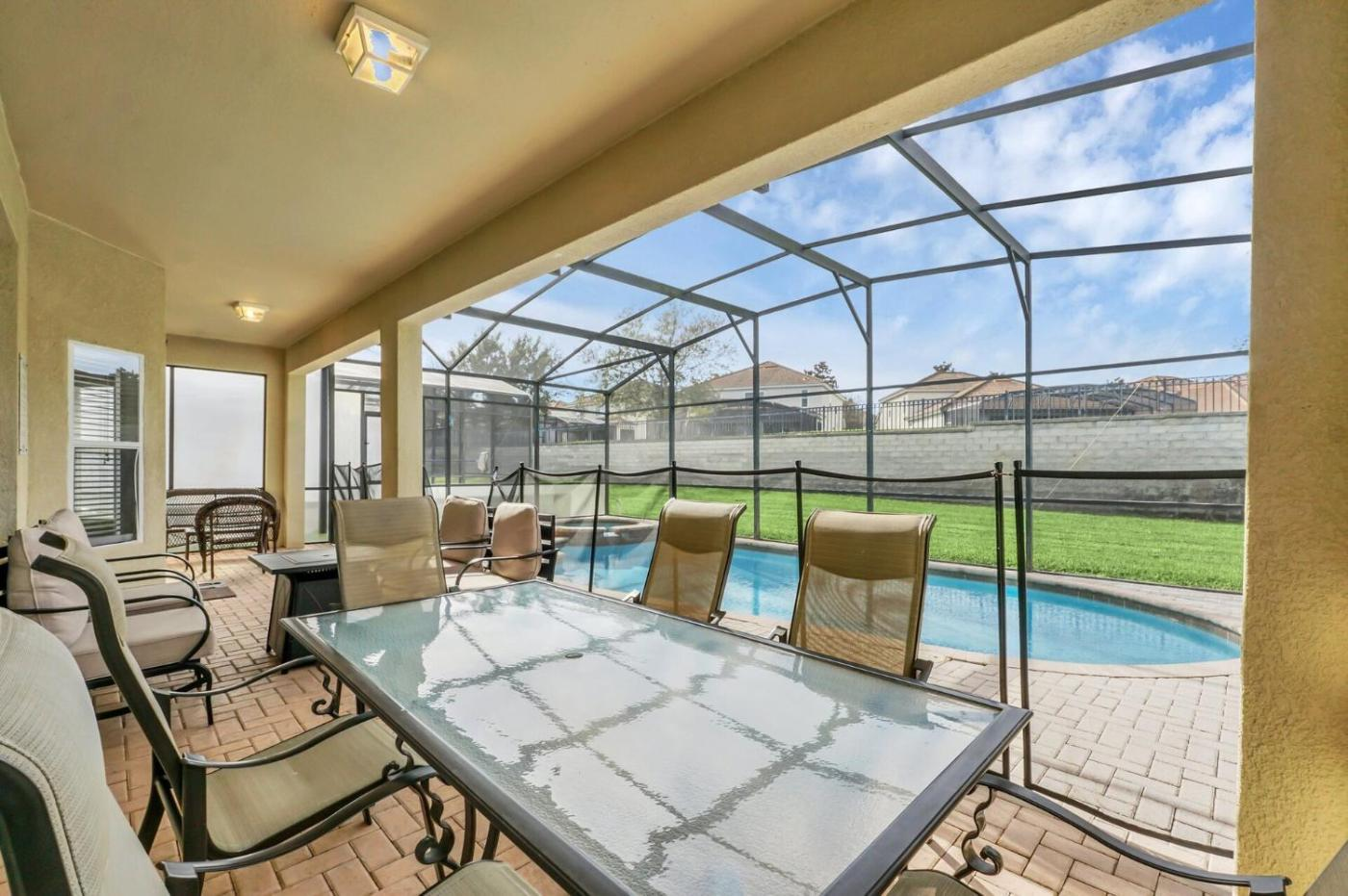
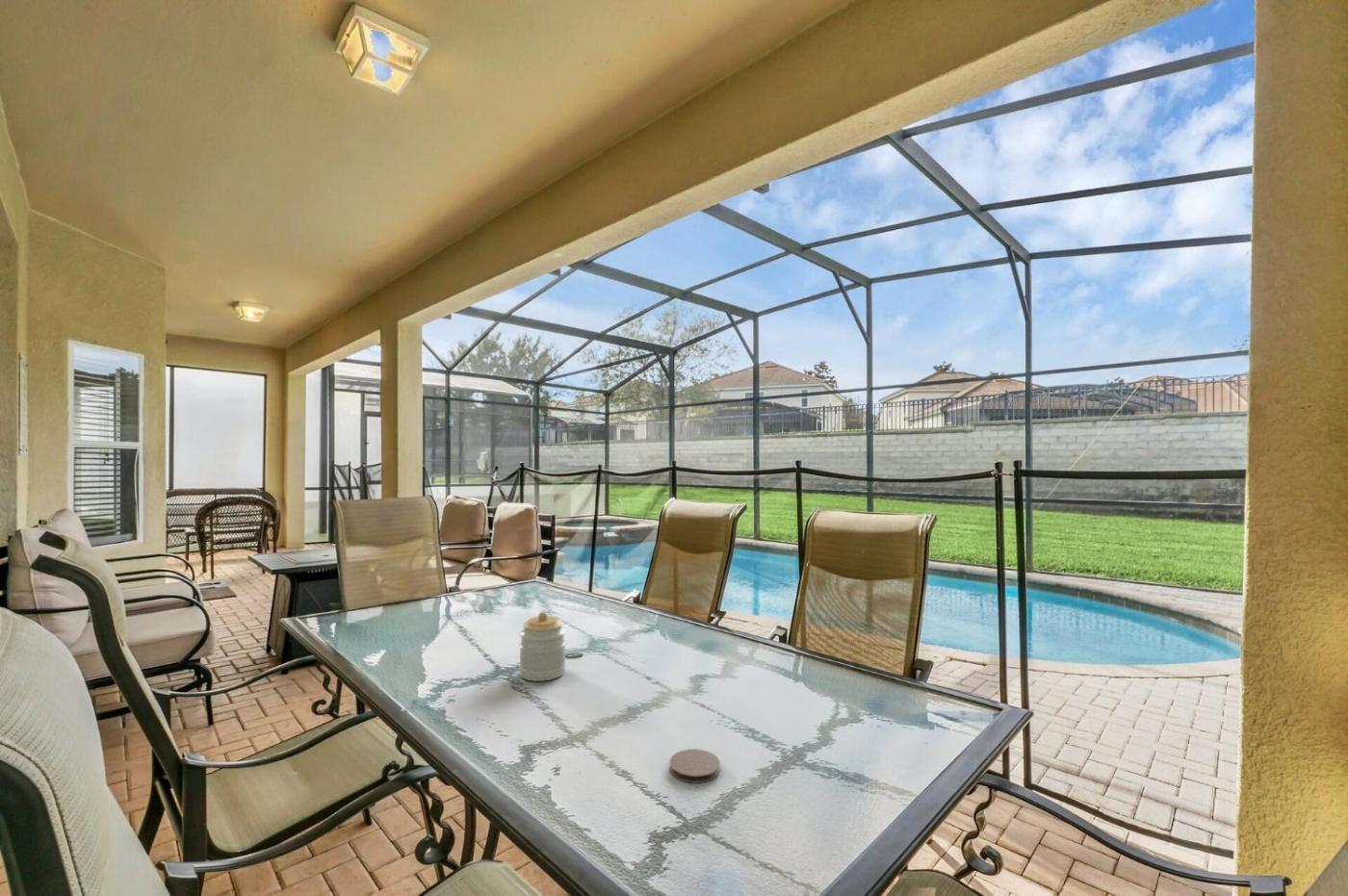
+ coaster (694, 765)
+ jar (542, 642)
